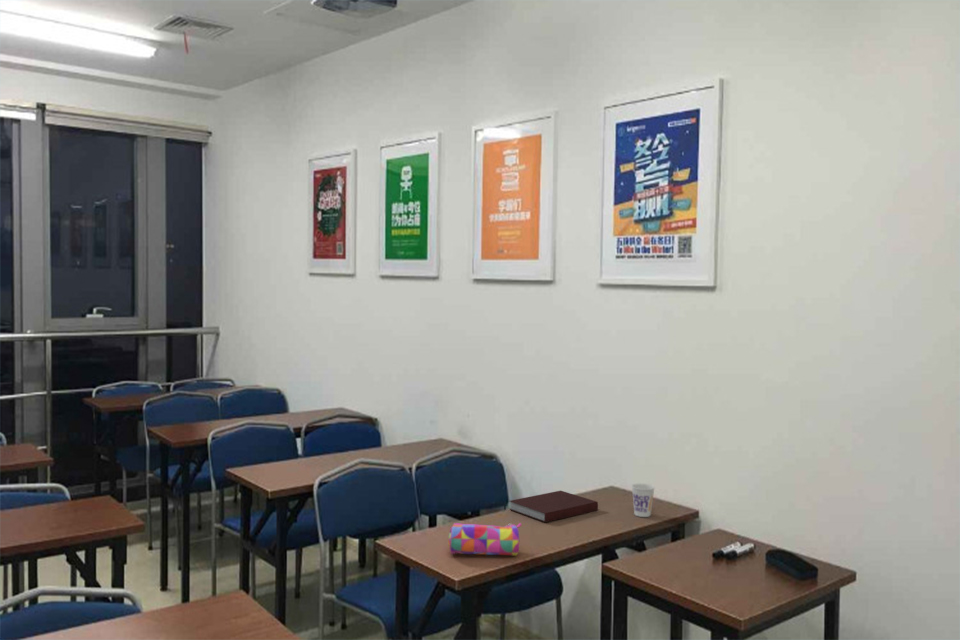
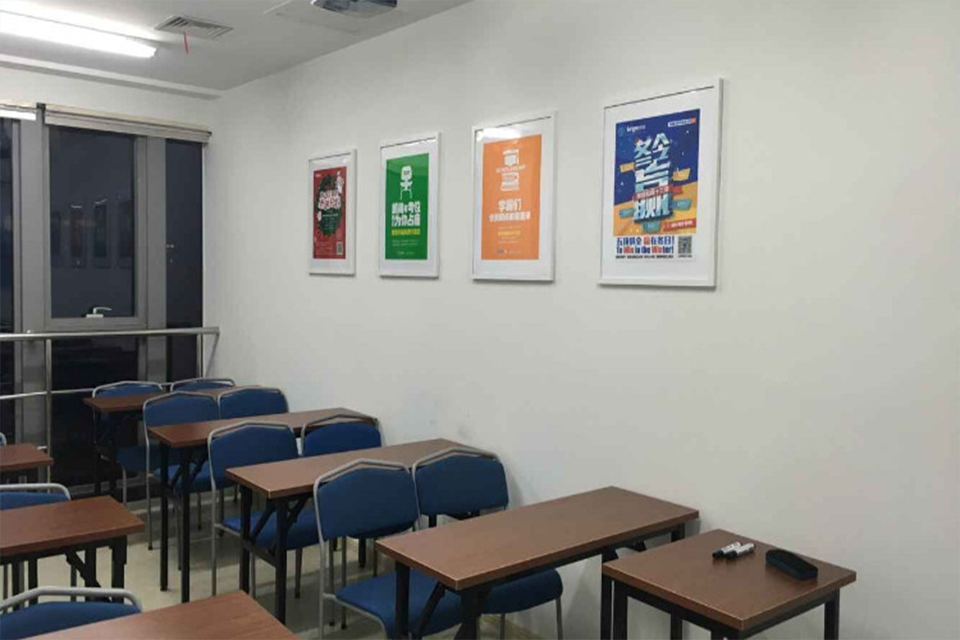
- notebook (553, 505)
- cup (642, 500)
- pencil case (484, 538)
